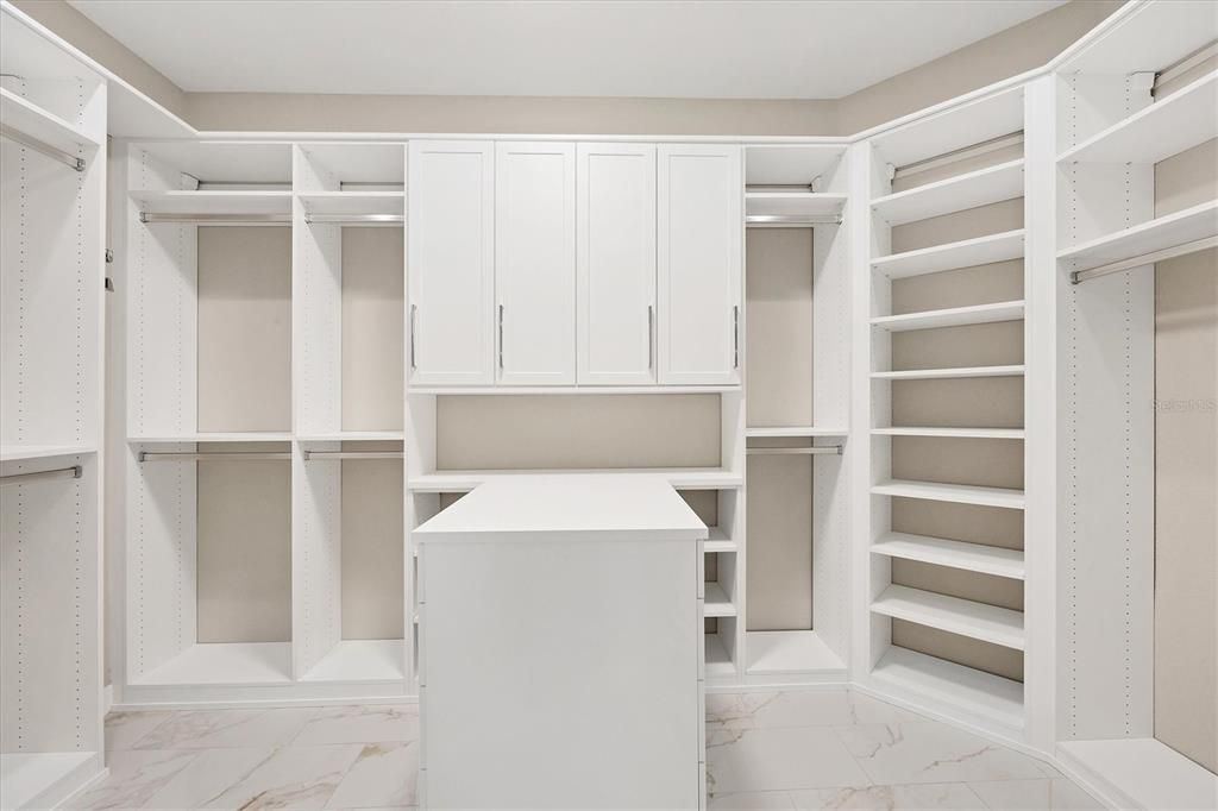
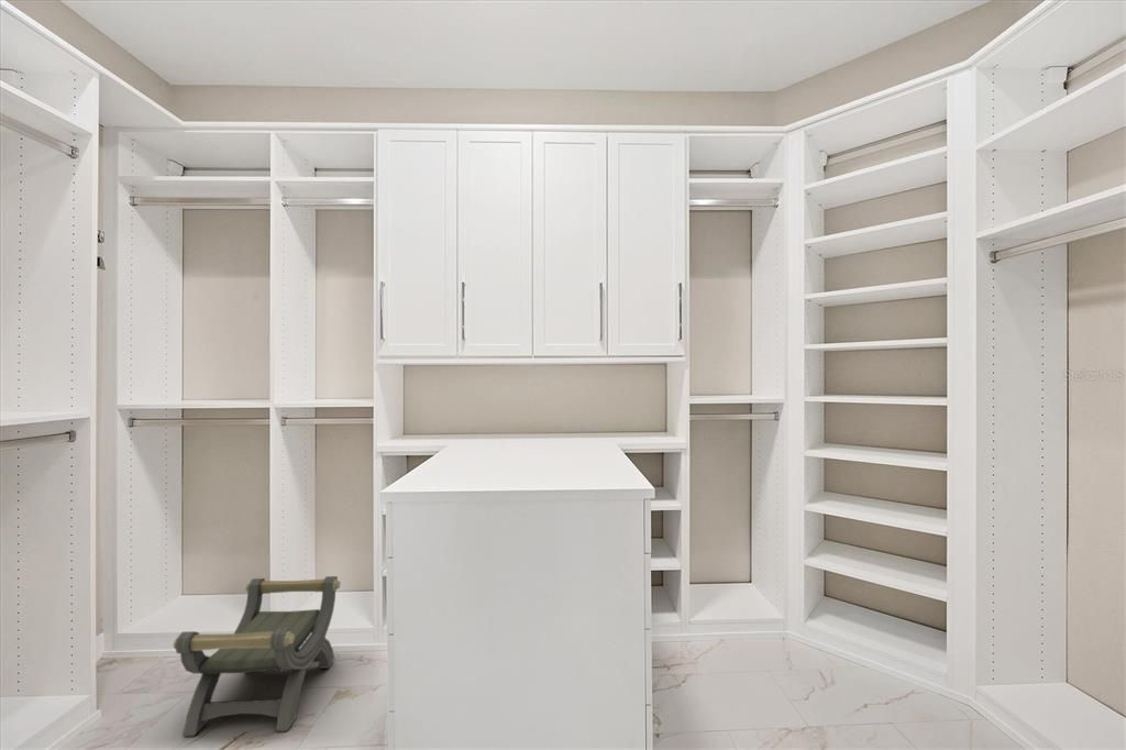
+ stool (267, 648)
